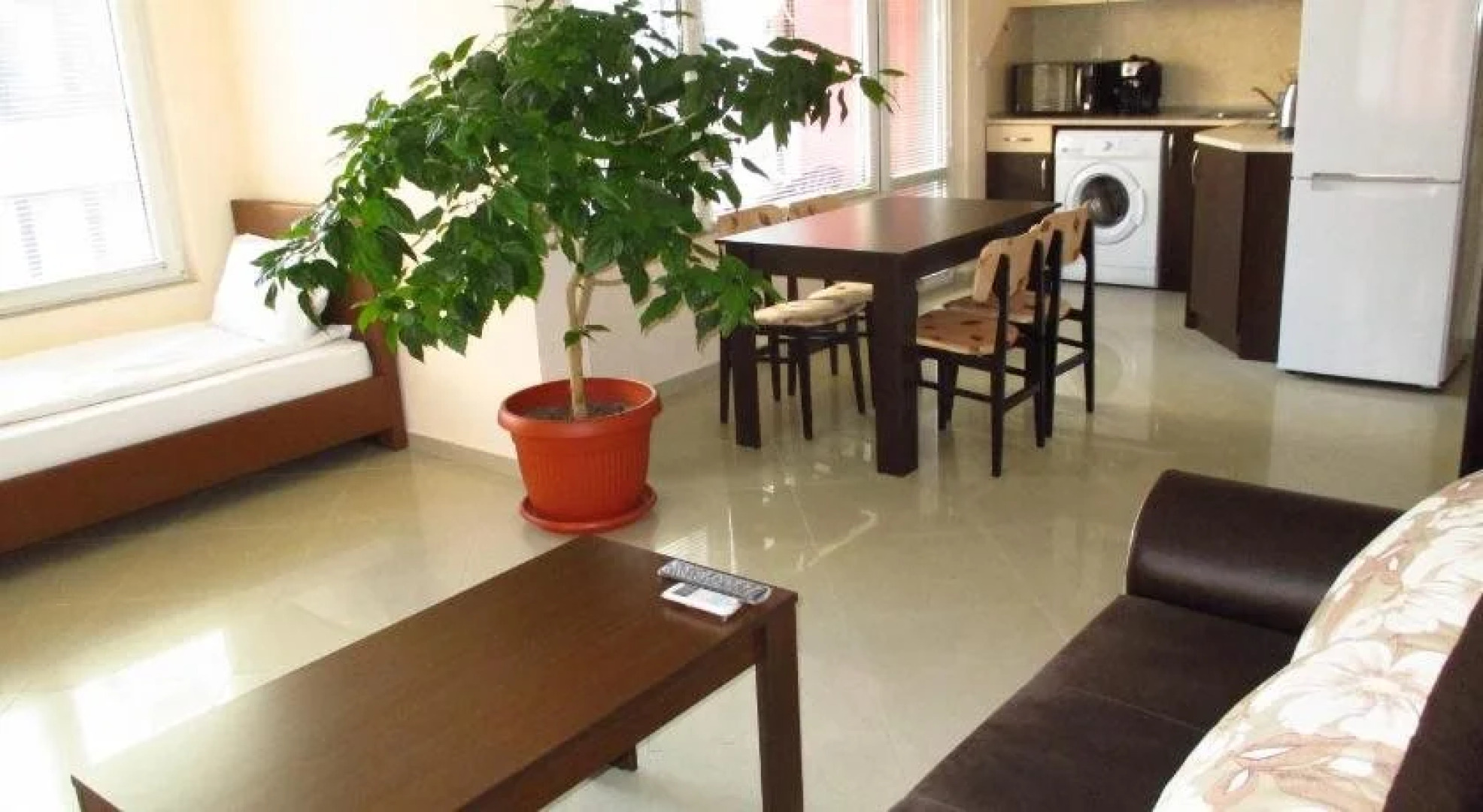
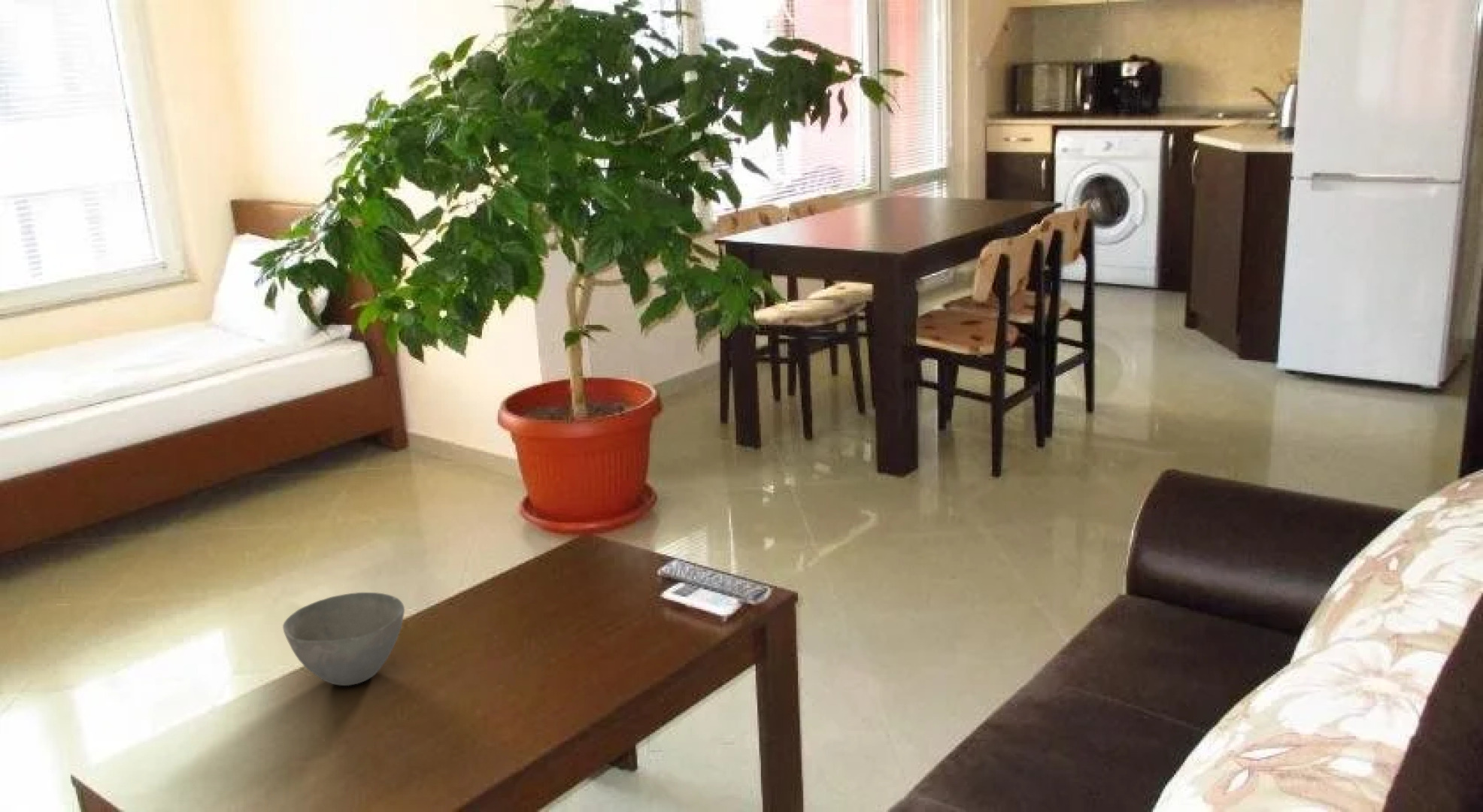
+ bowl (348, 646)
